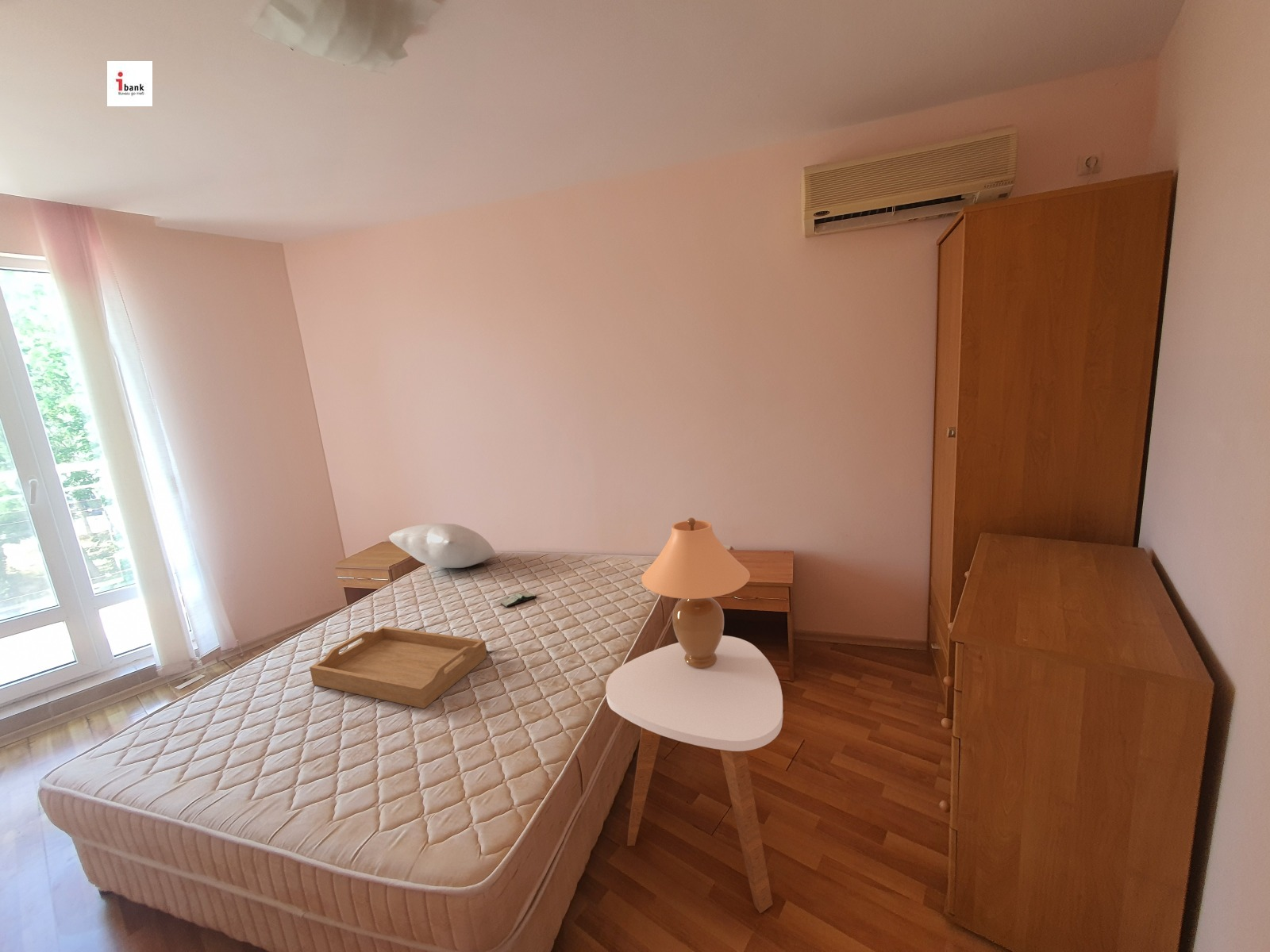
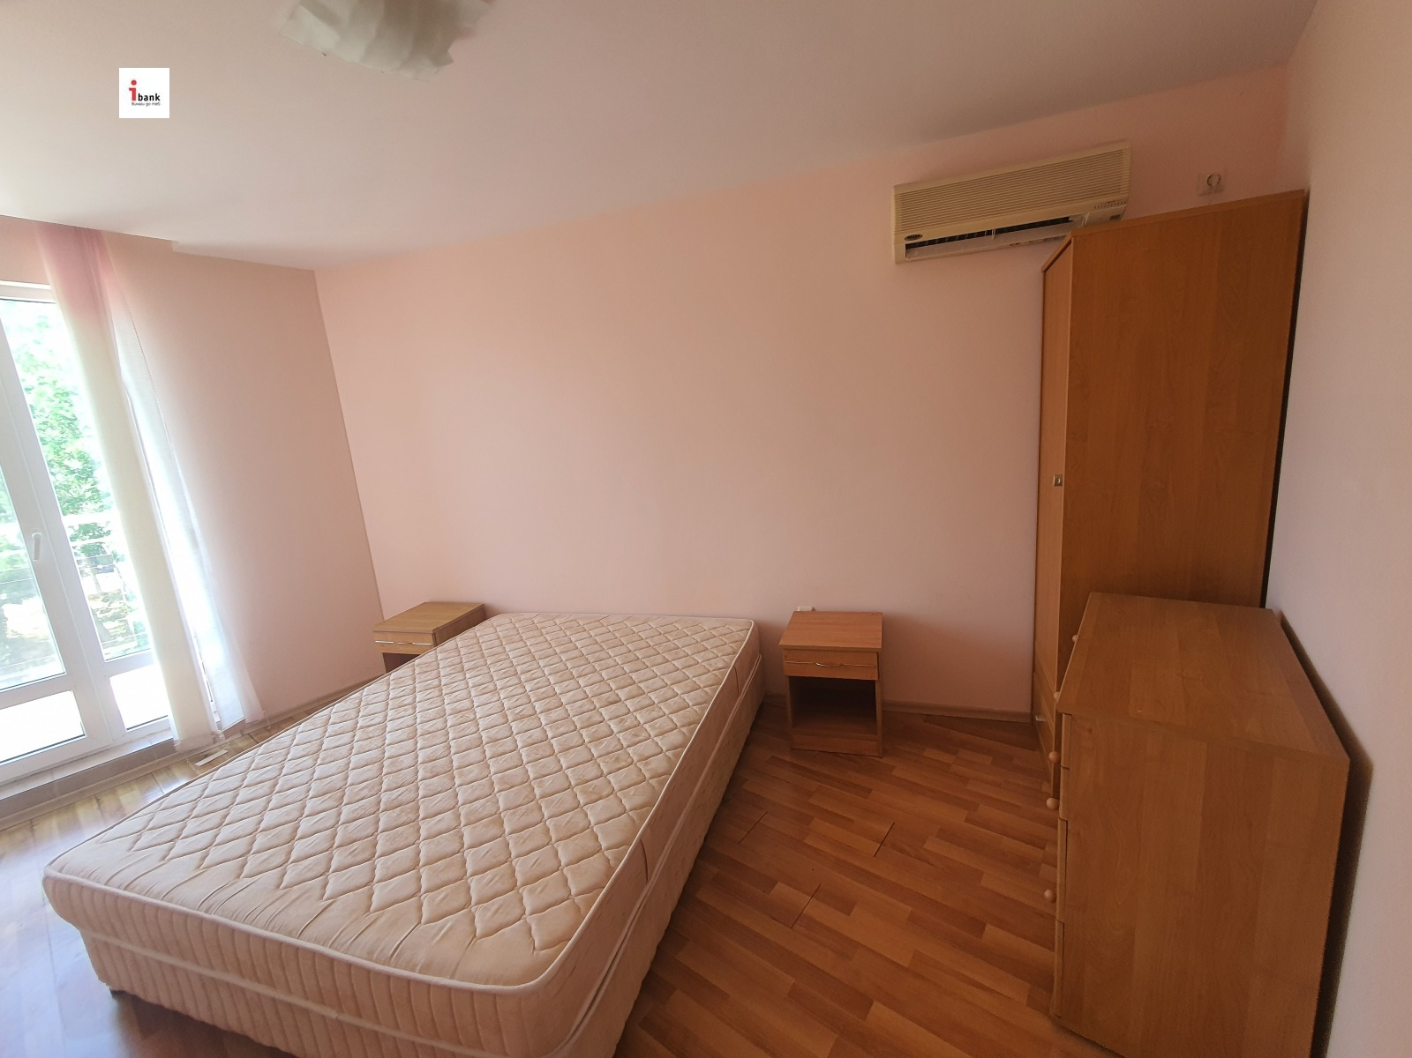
- table lamp (695, 590)
- side table (722, 758)
- pillow (445, 545)
- book (518, 597)
- serving tray (400, 659)
